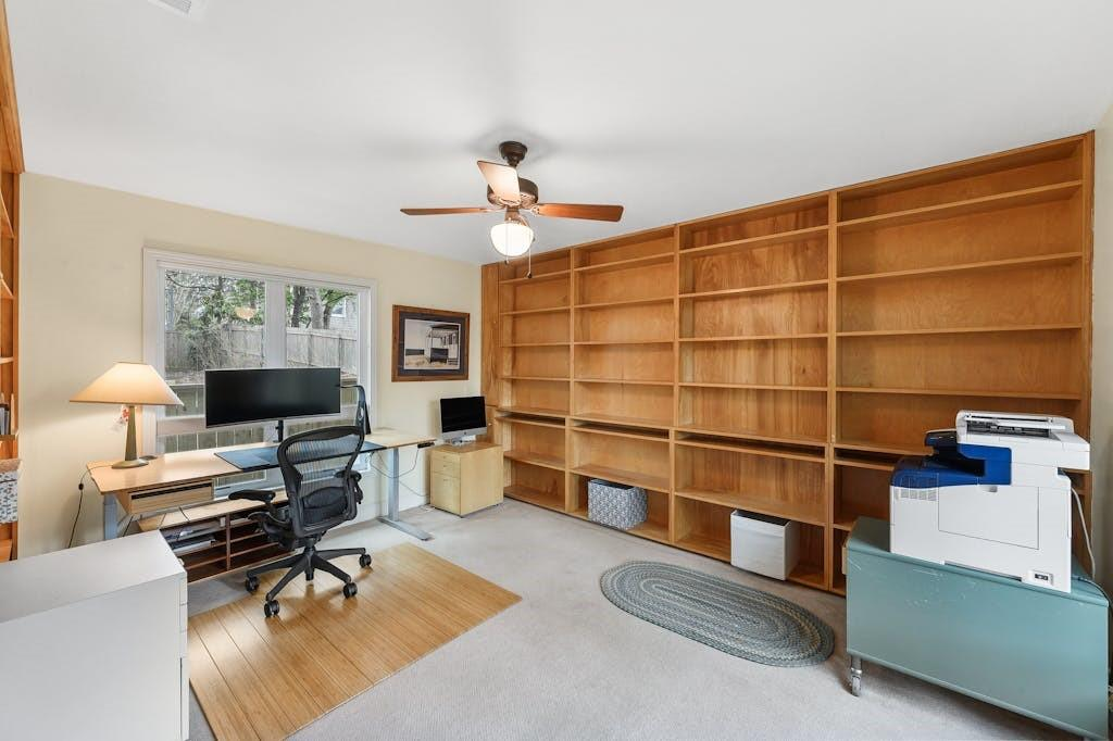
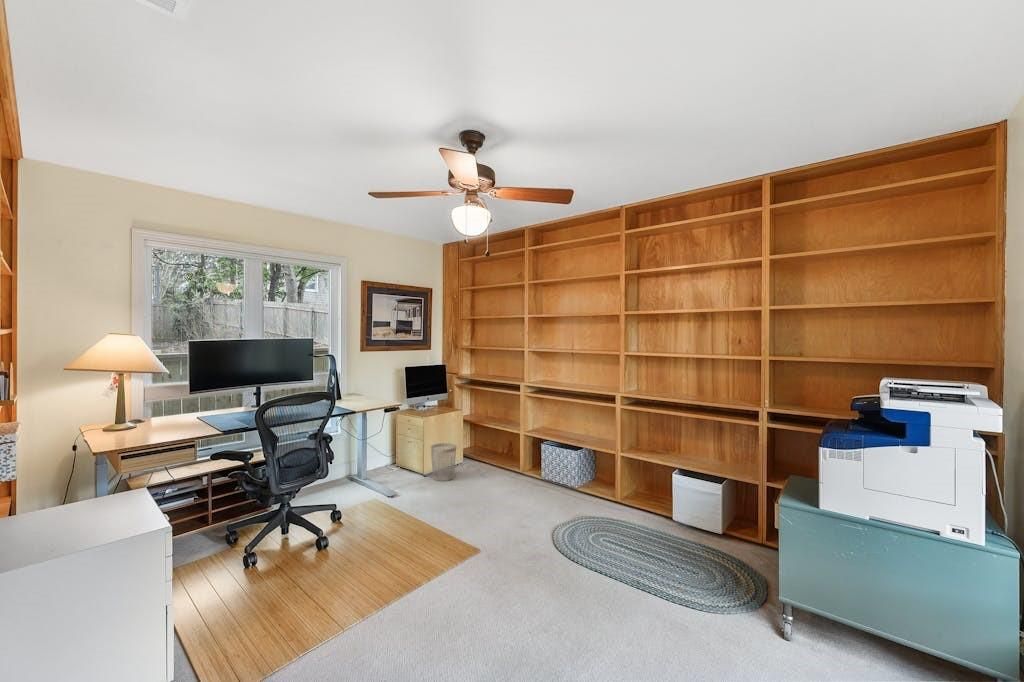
+ wastebasket (443, 461)
